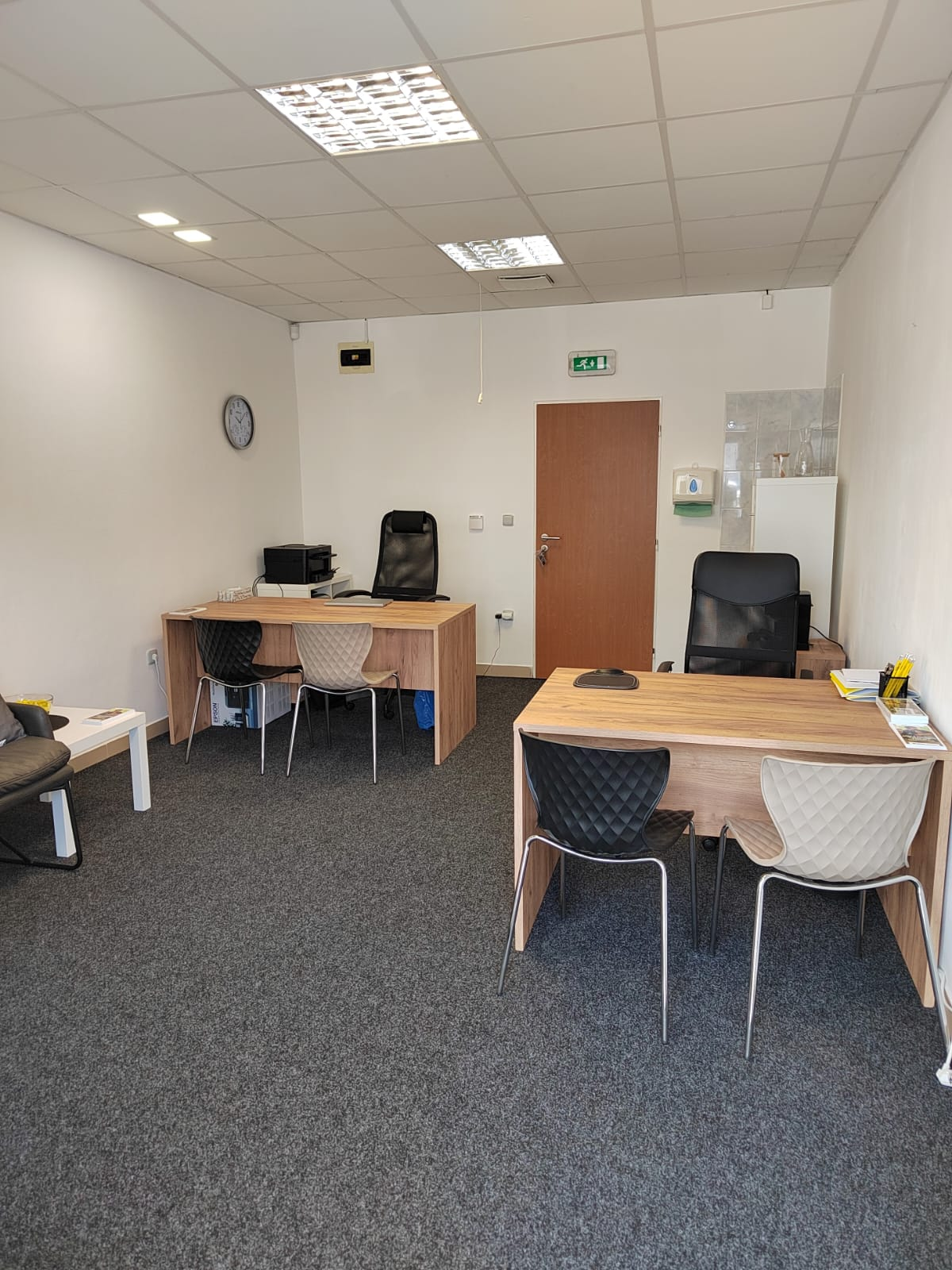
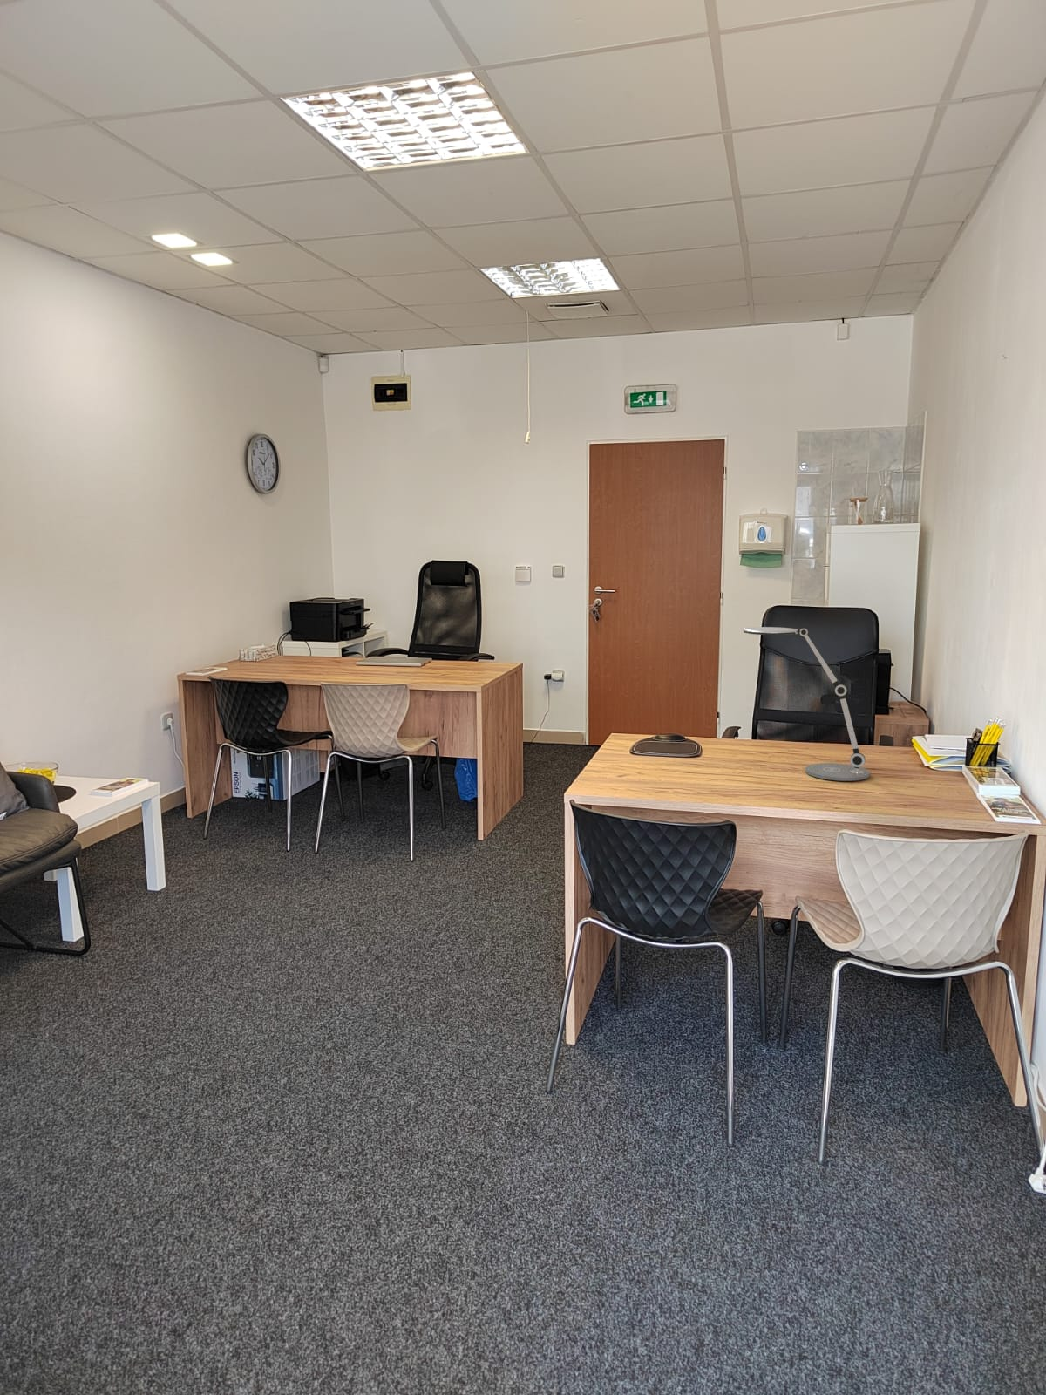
+ desk lamp (835, 692)
